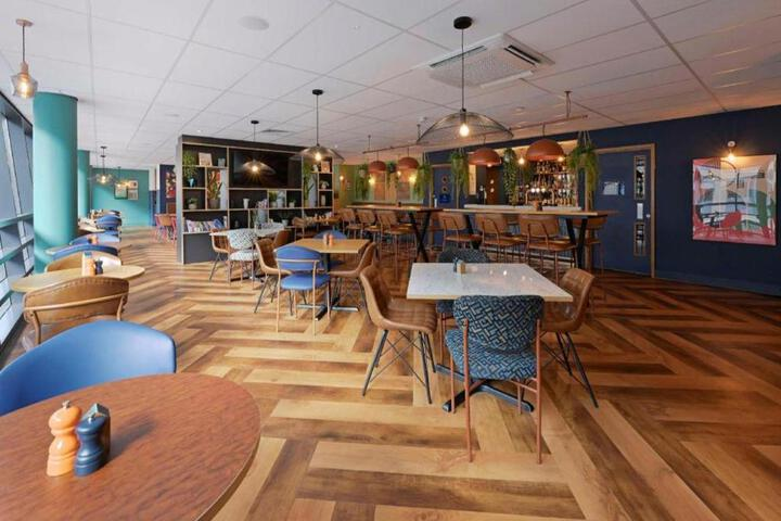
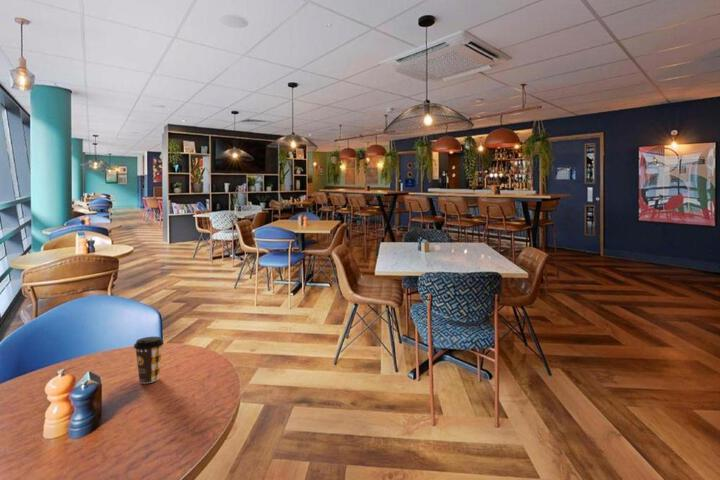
+ coffee cup (149, 359)
